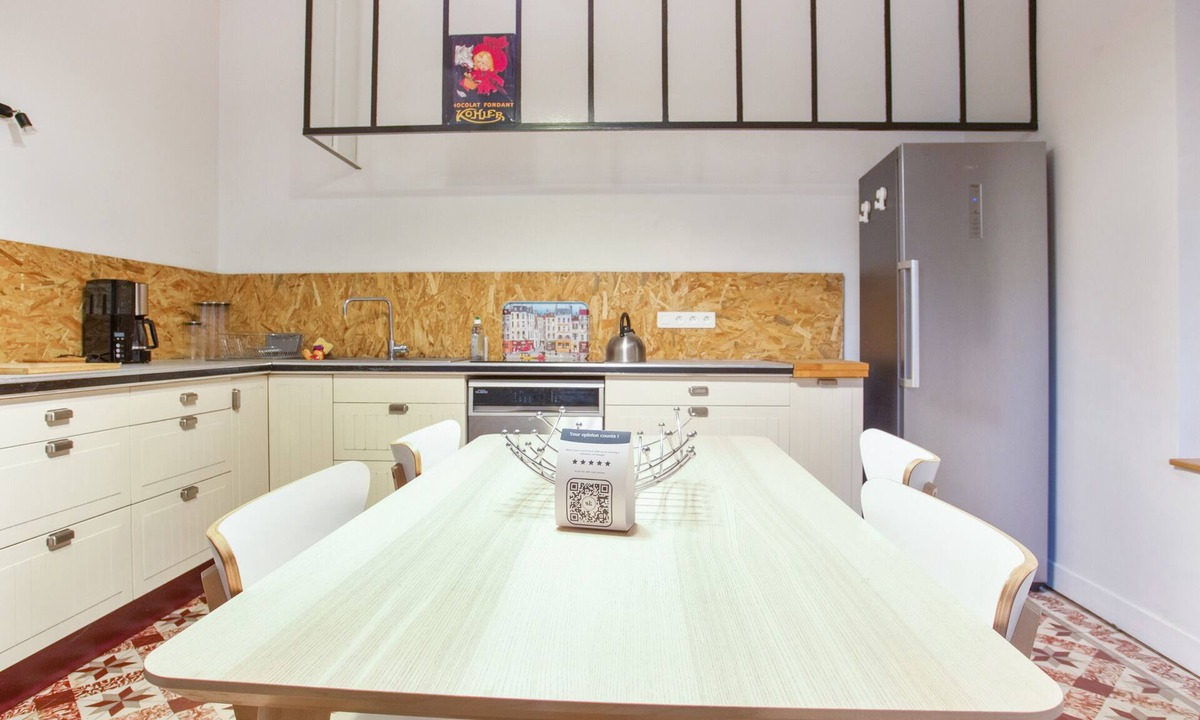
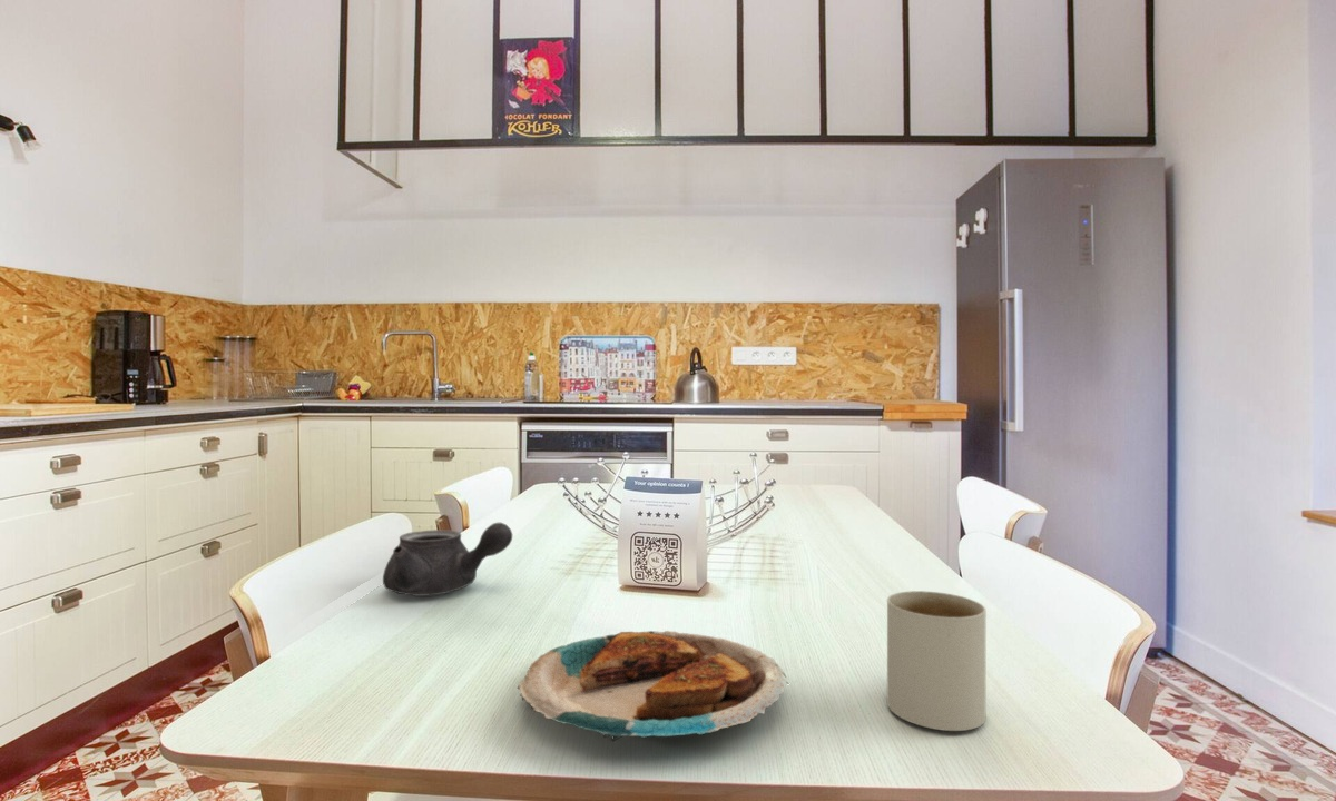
+ teapot (446, 556)
+ mug (929, 649)
+ plate (648, 675)
